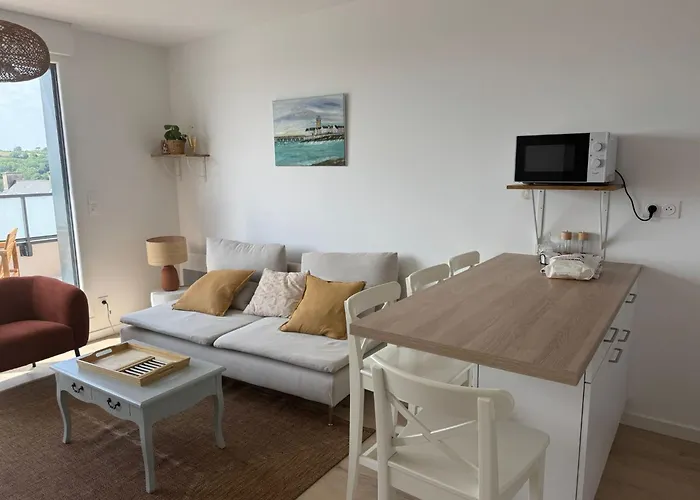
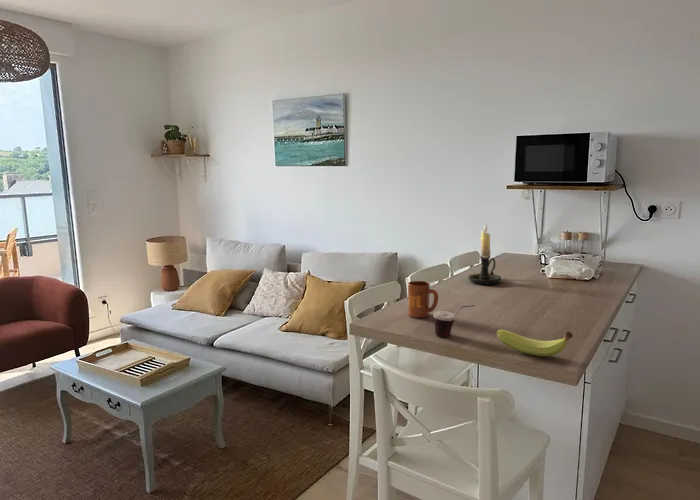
+ fruit (533, 340)
+ mug (423, 300)
+ cup (453, 319)
+ candle holder (487, 251)
